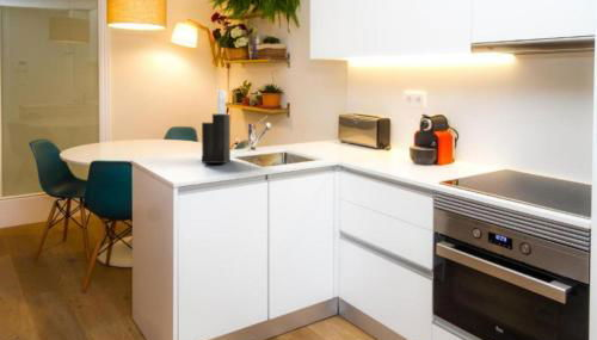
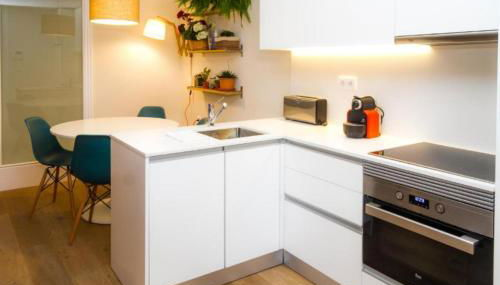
- knife block (214, 125)
